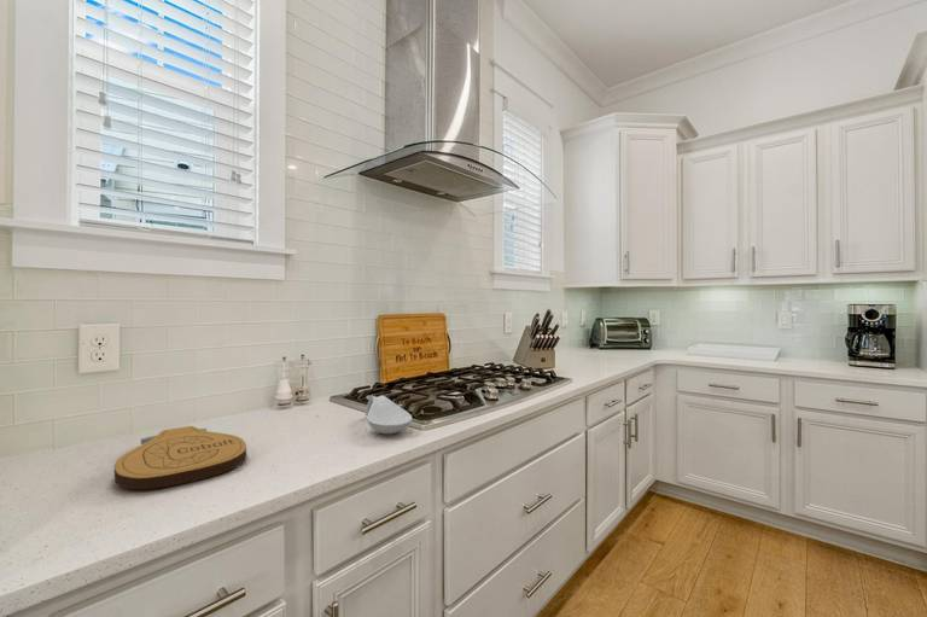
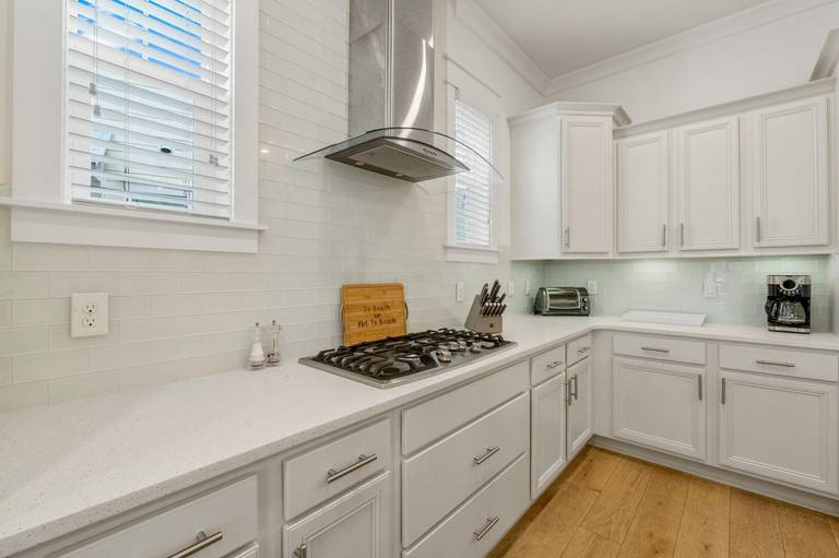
- spoon rest (383, 412)
- key chain (180, 444)
